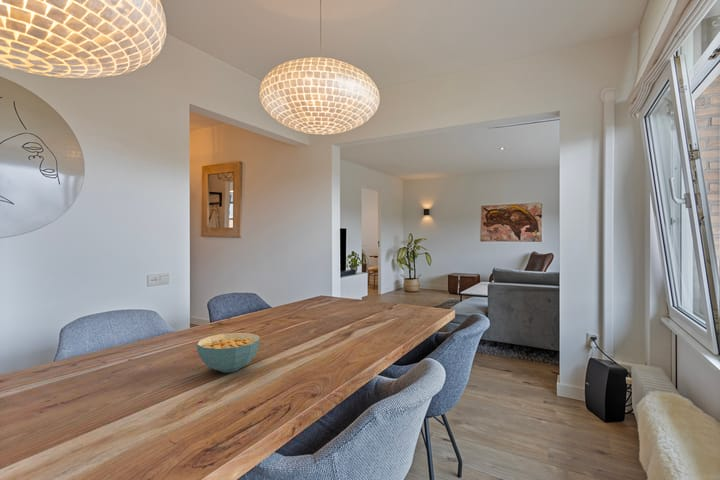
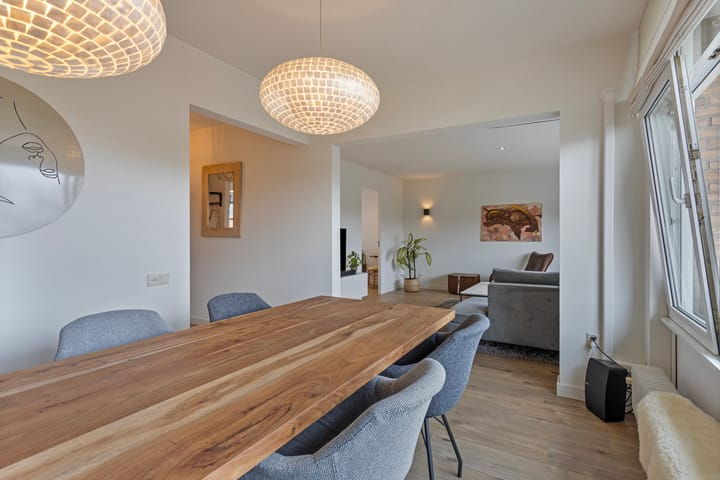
- cereal bowl (229, 354)
